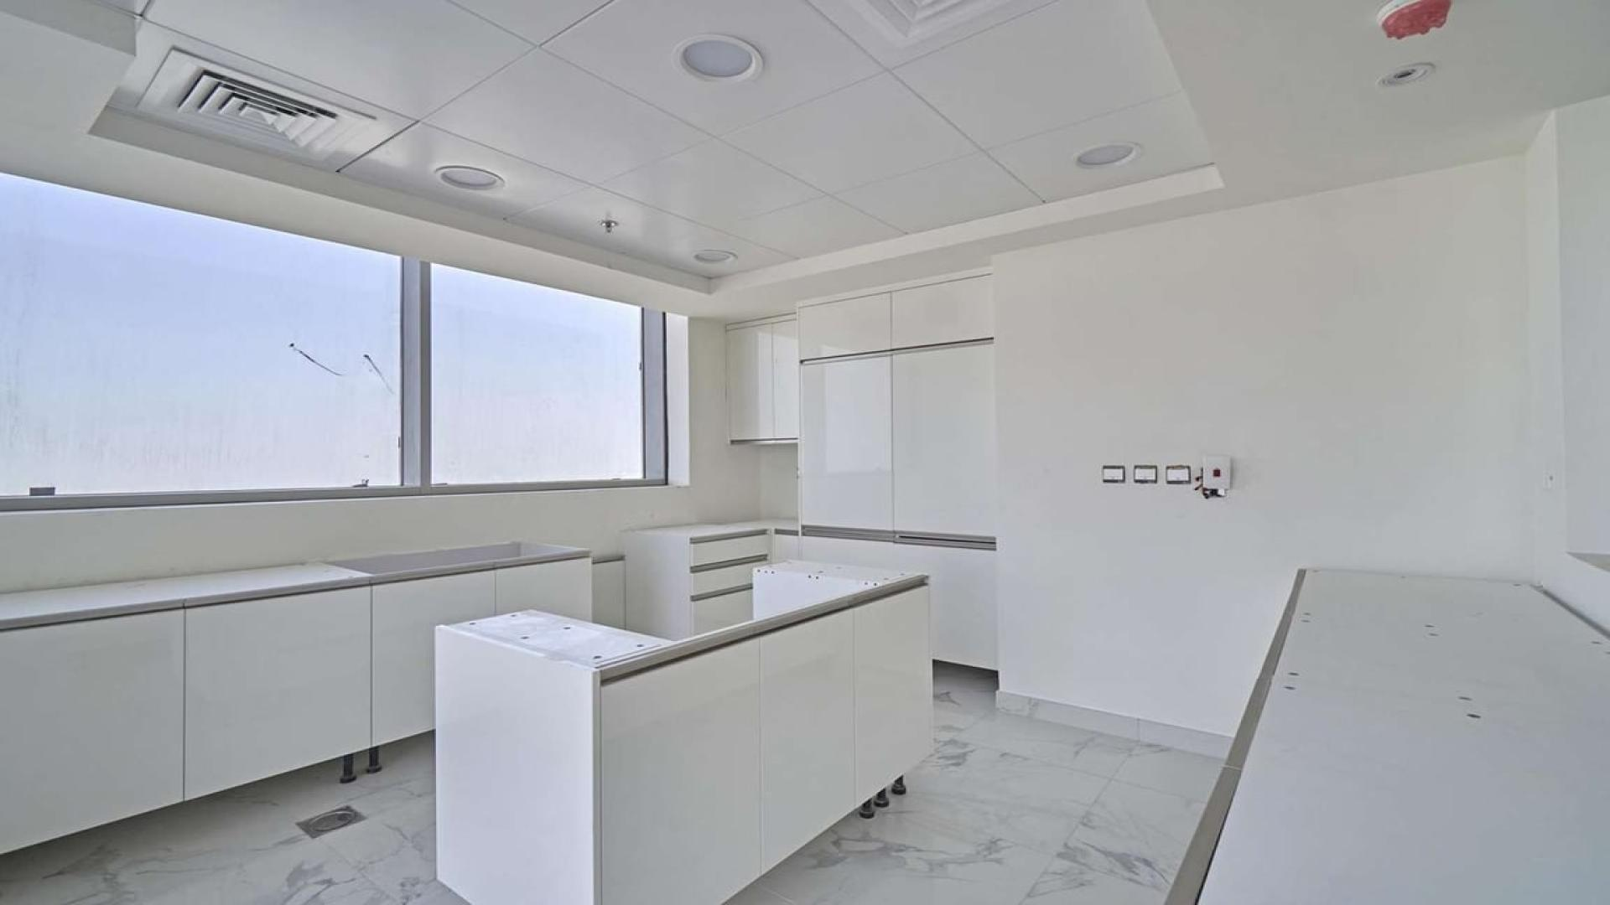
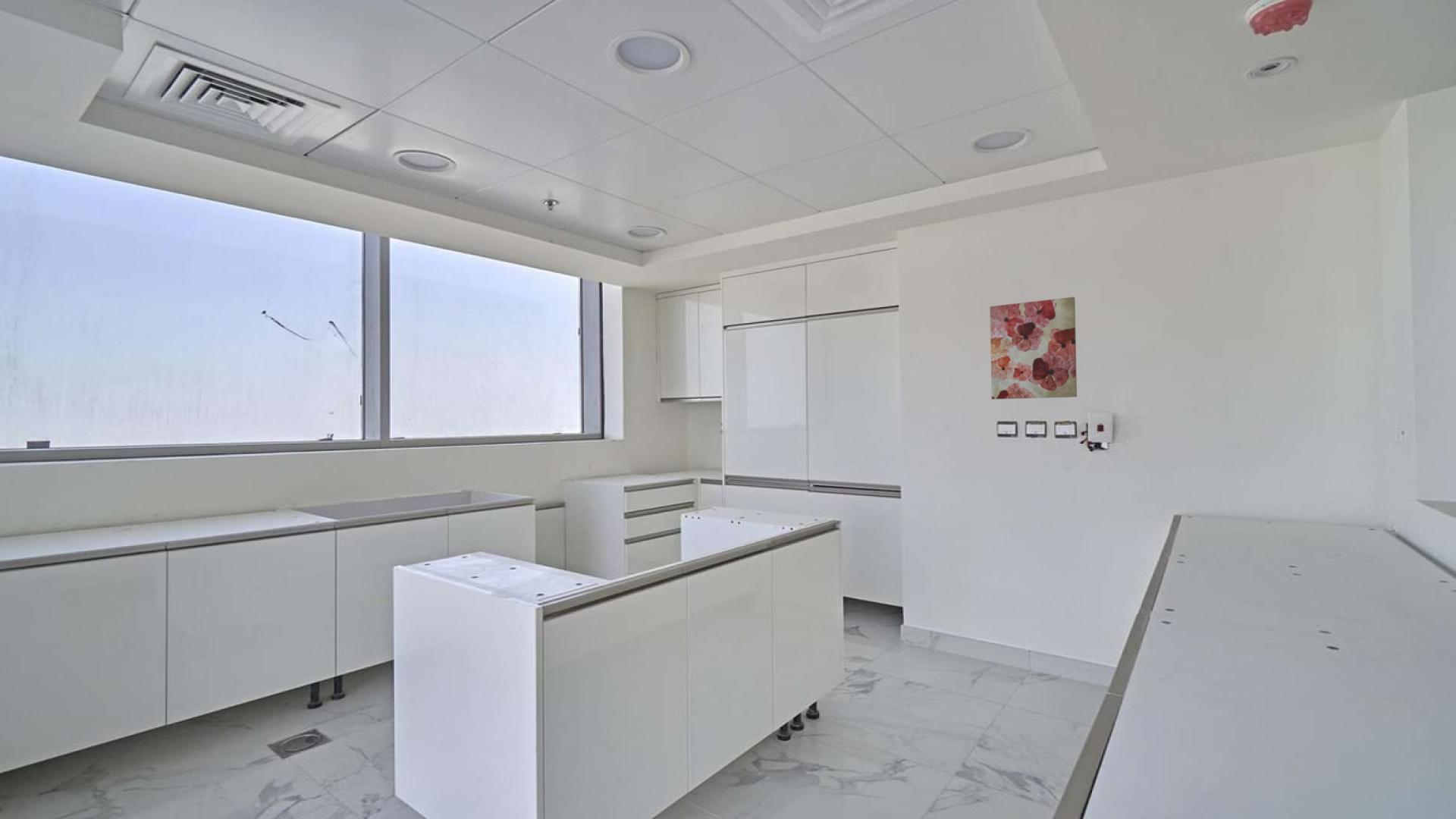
+ wall art (1031, 350)
